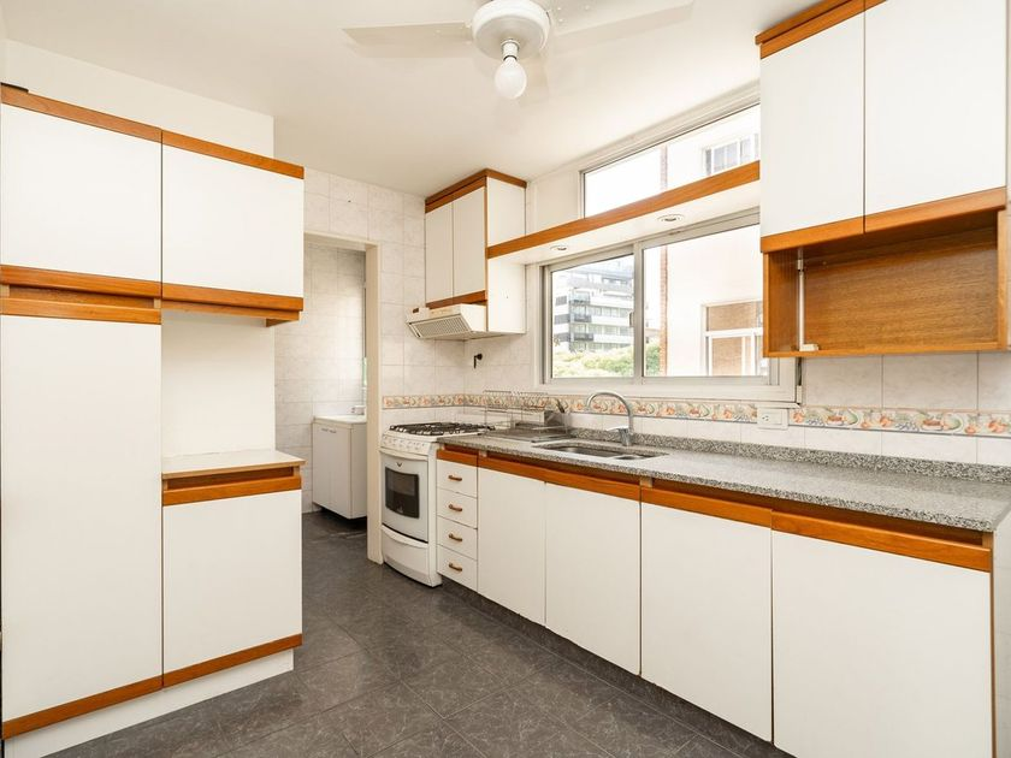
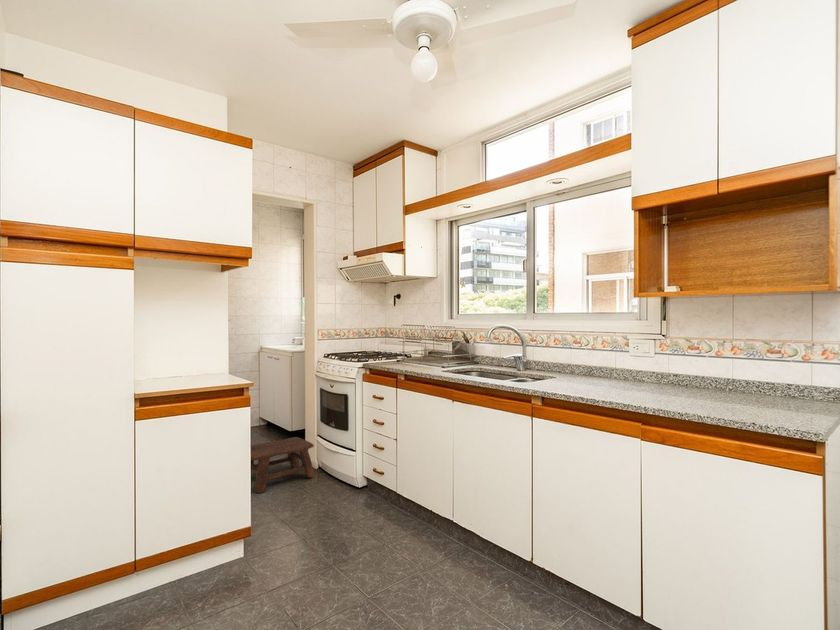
+ stool (278, 462)
